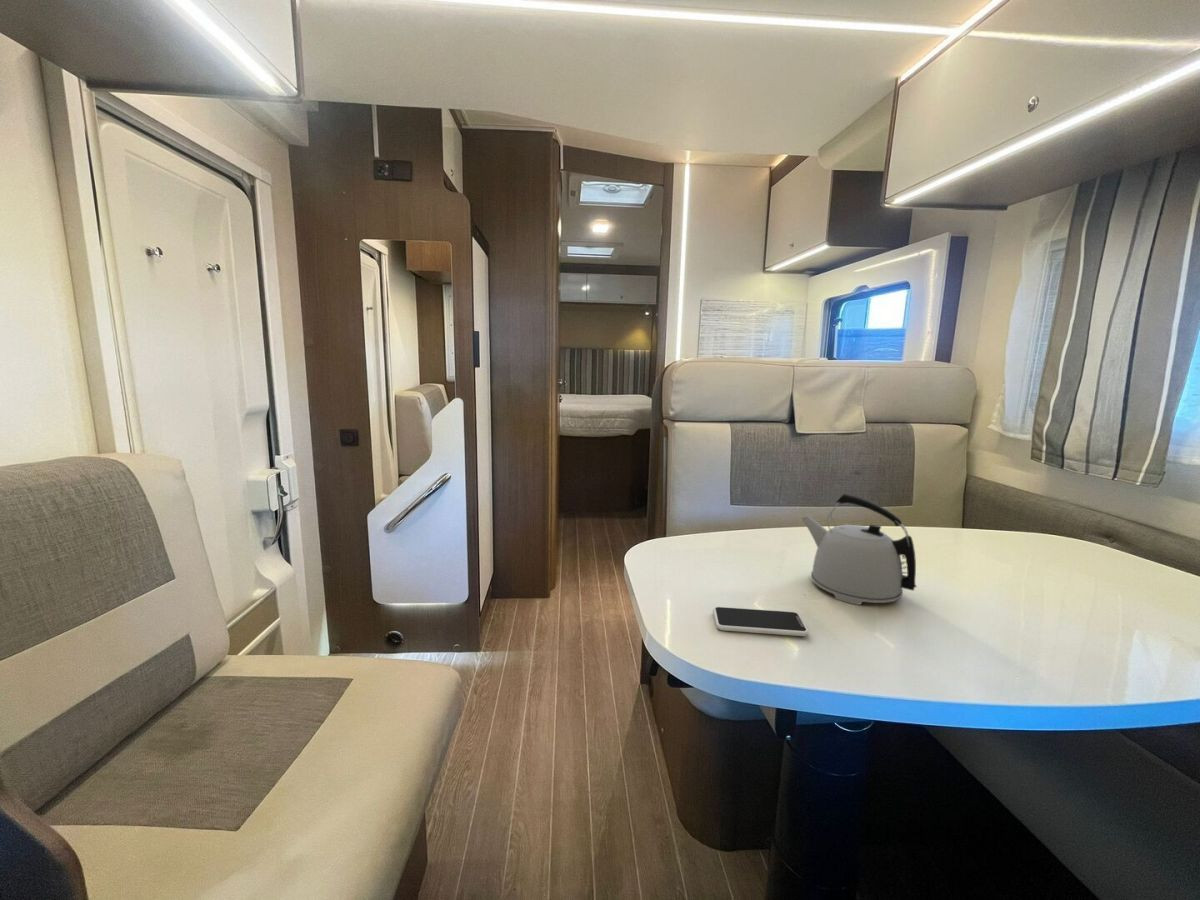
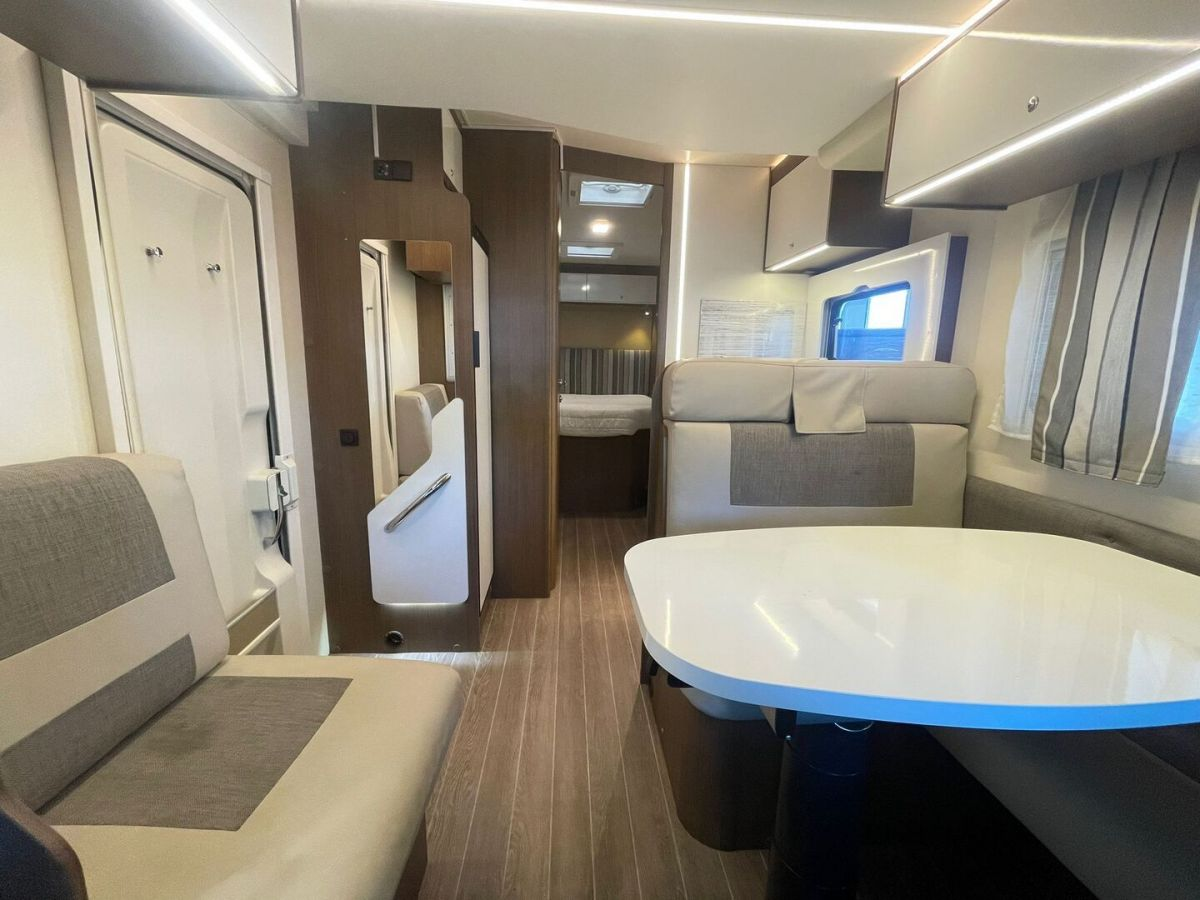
- kettle (856, 542)
- smartphone (758, 620)
